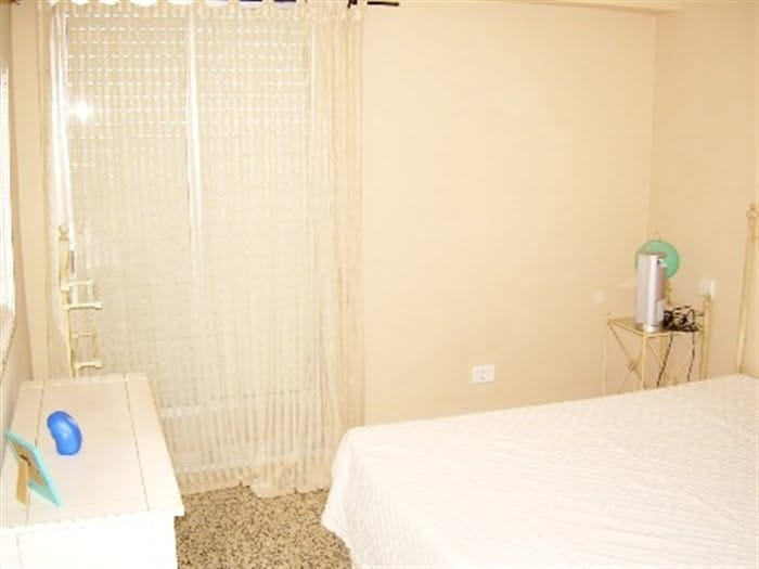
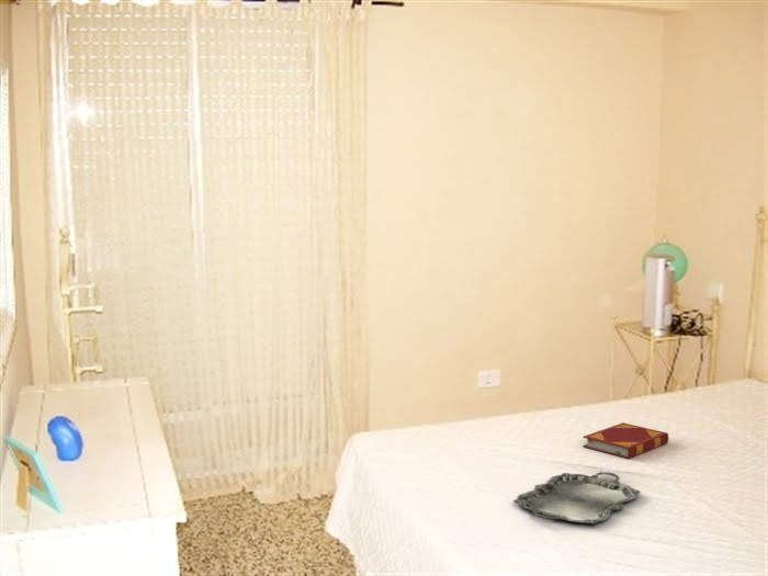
+ serving tray (577, 496)
+ hardback book (625, 439)
